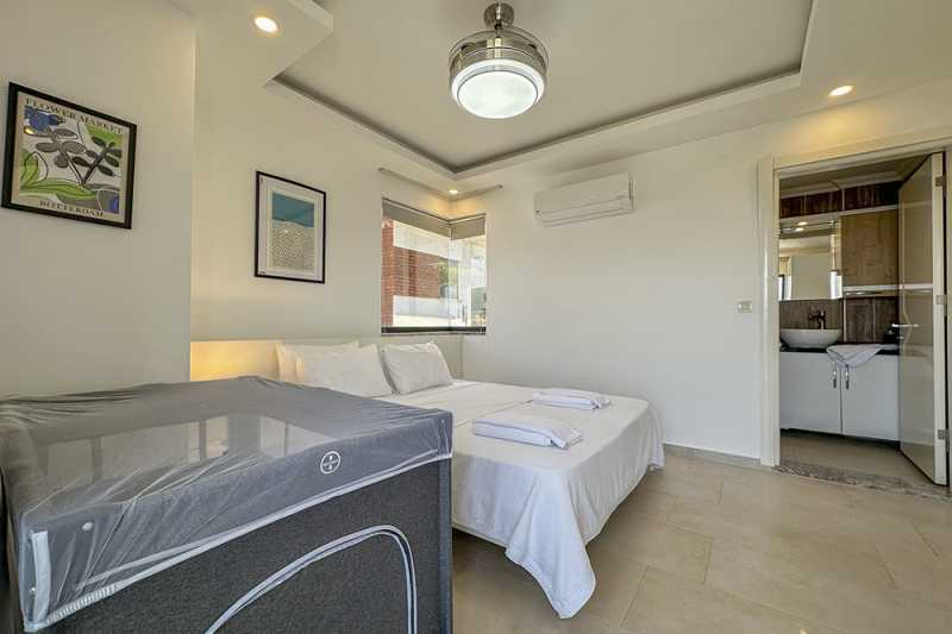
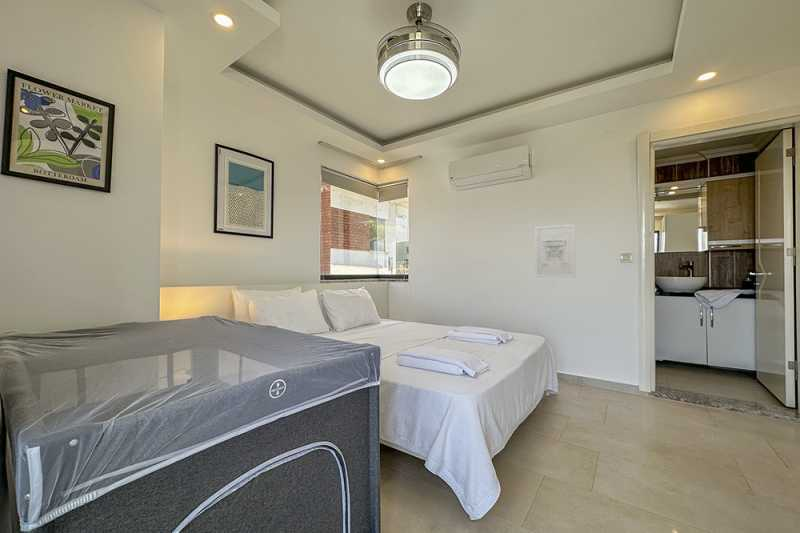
+ wall art (554, 251)
